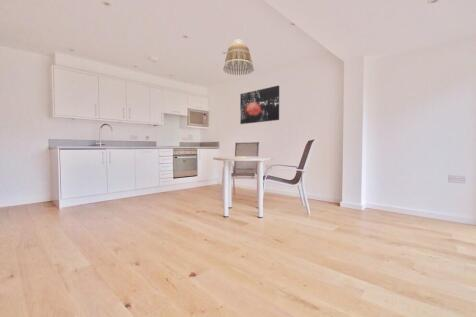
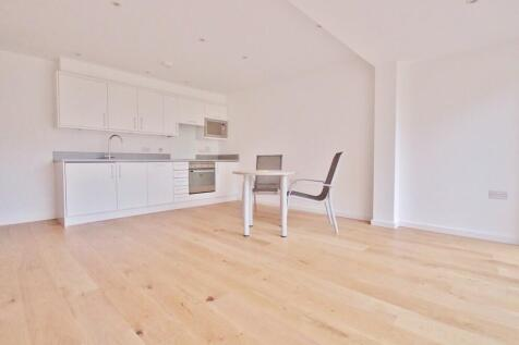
- lamp shade (237, 55)
- wall art (258, 106)
